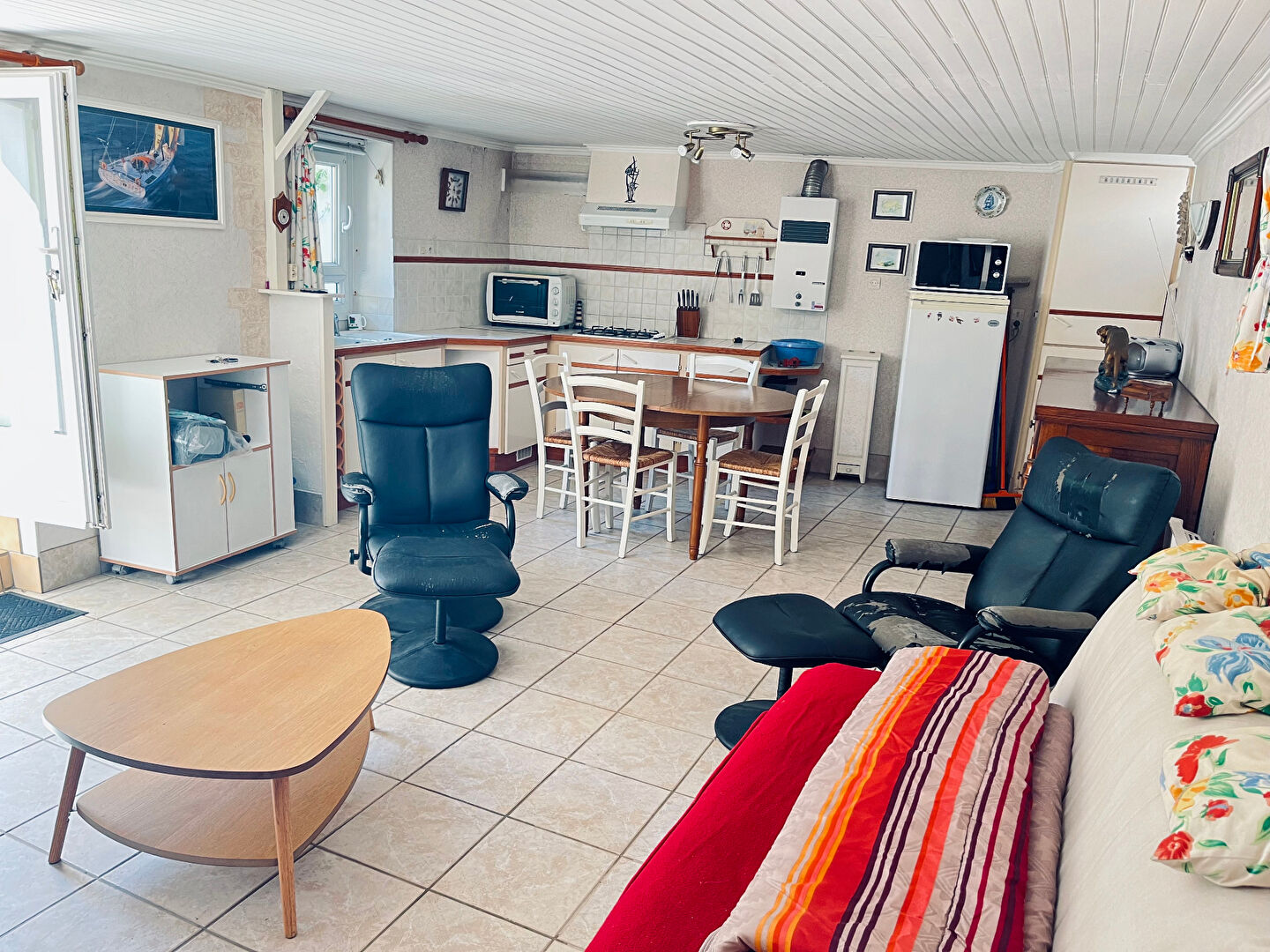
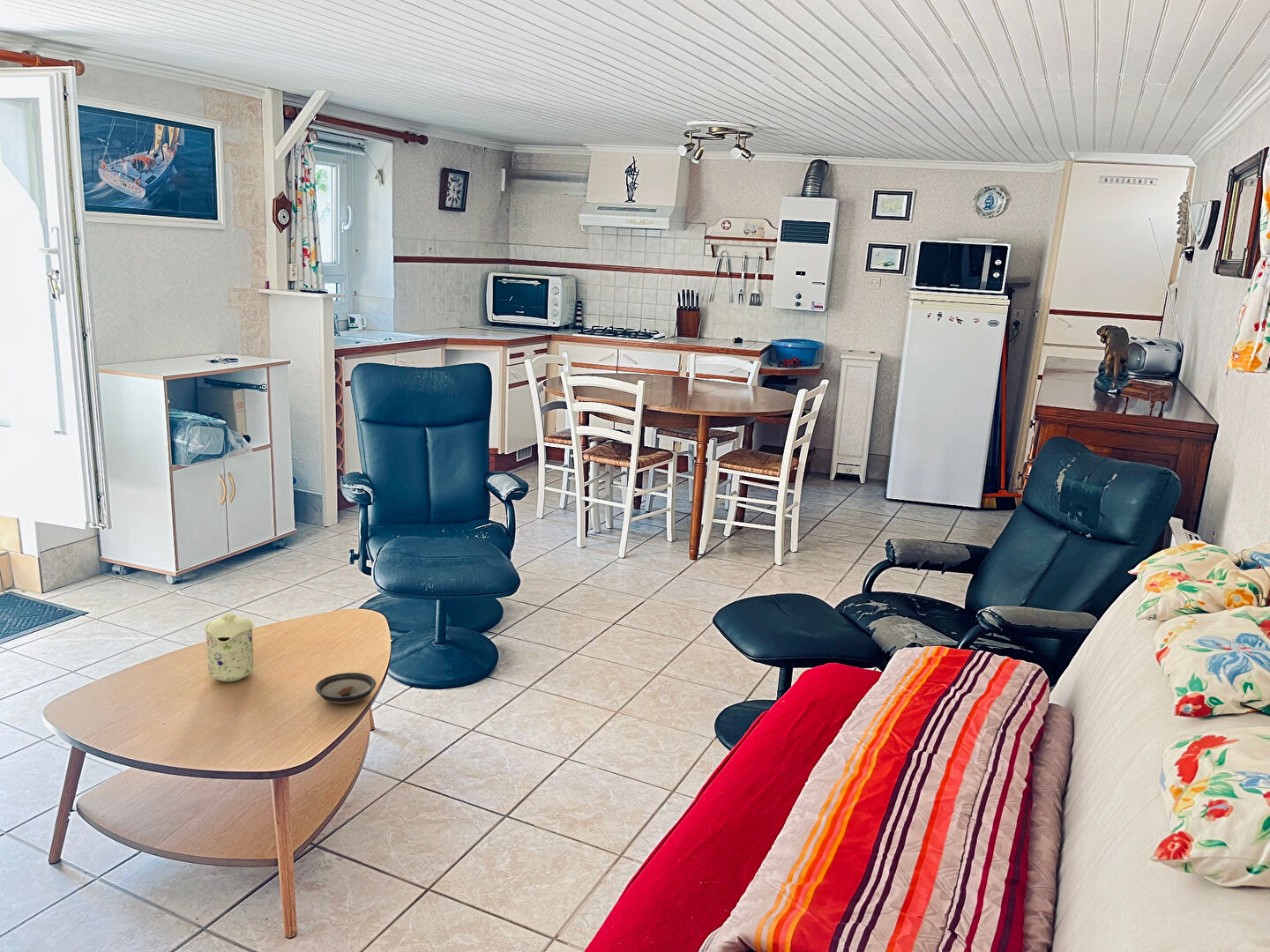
+ saucer (346, 691)
+ mug (230, 644)
